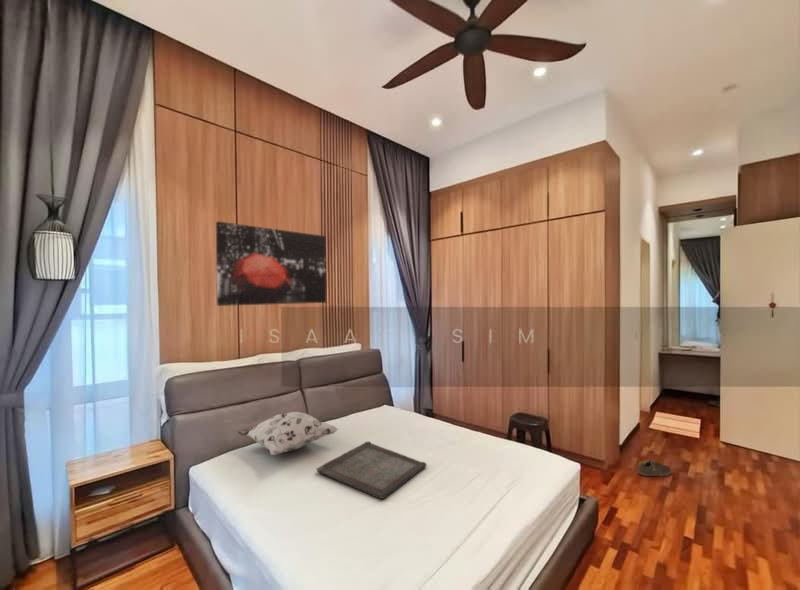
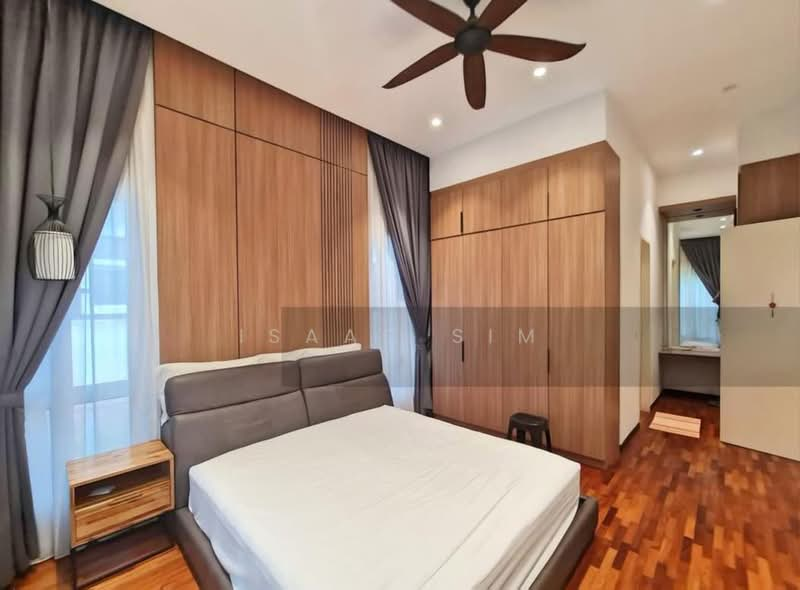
- wall art (277, 266)
- decorative pillow (288, 430)
- serving tray (372, 466)
- sneaker (655, 467)
